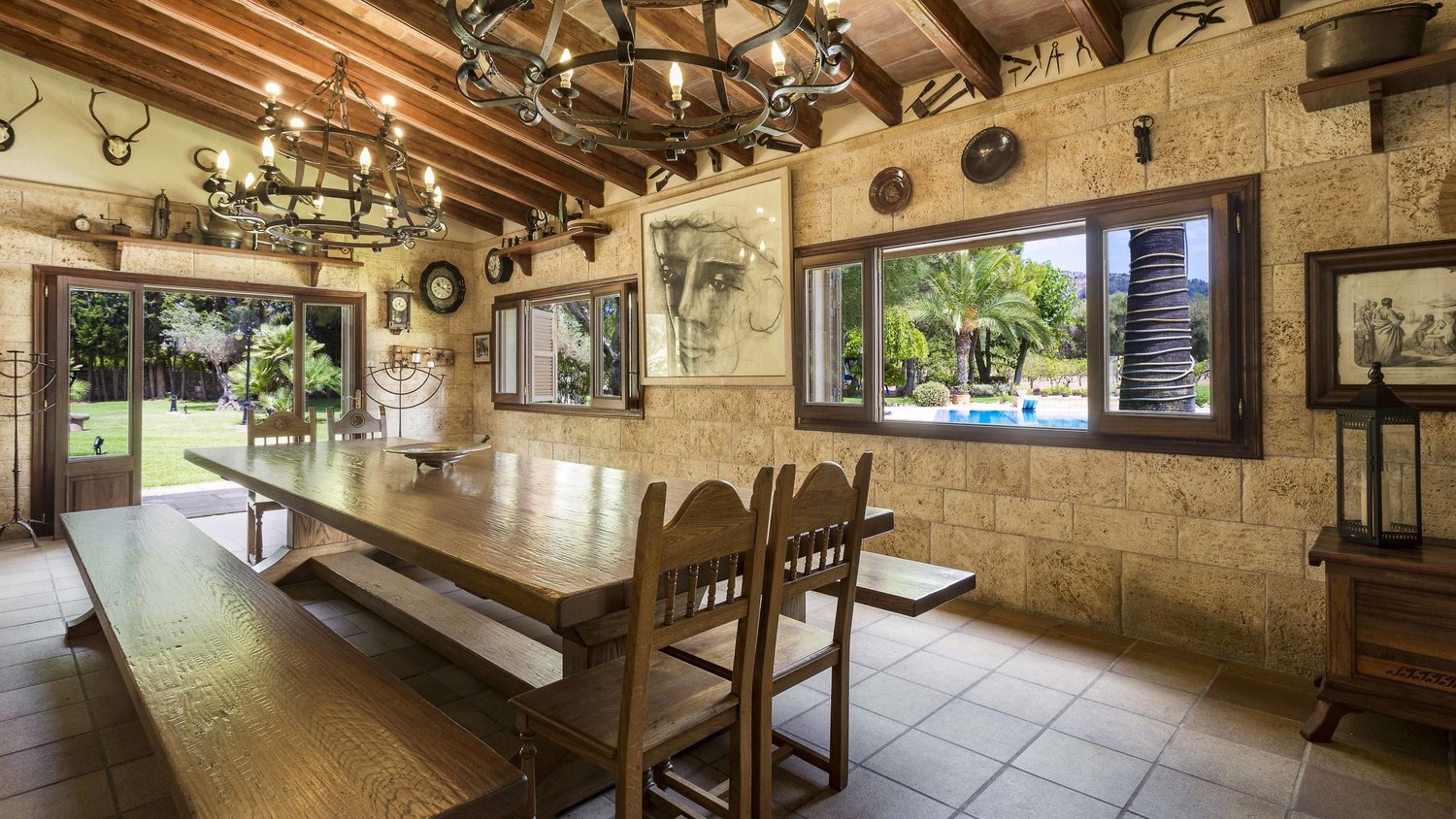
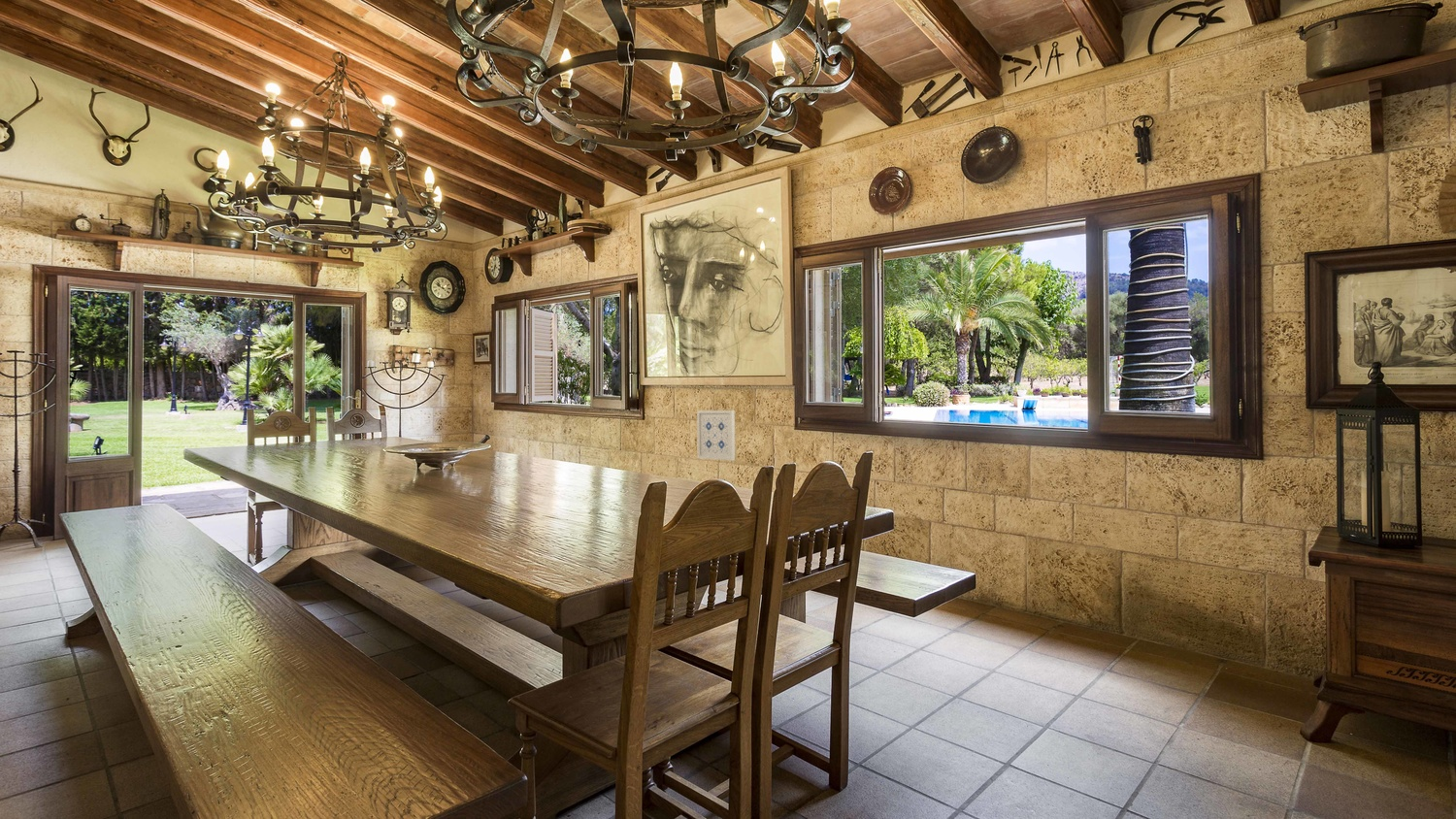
+ wall art (715, 435)
